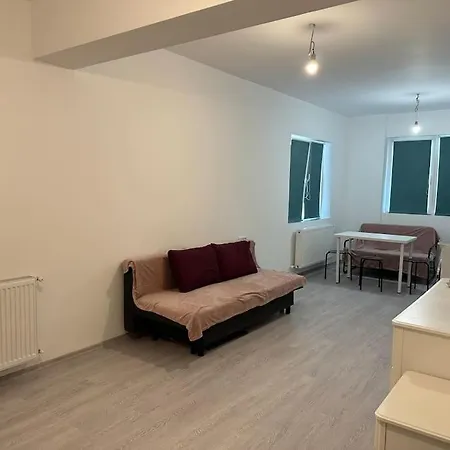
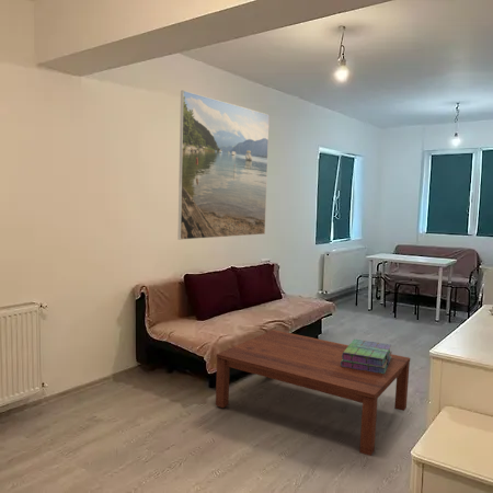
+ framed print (228, 171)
+ coffee table (312, 381)
+ stack of books (367, 354)
